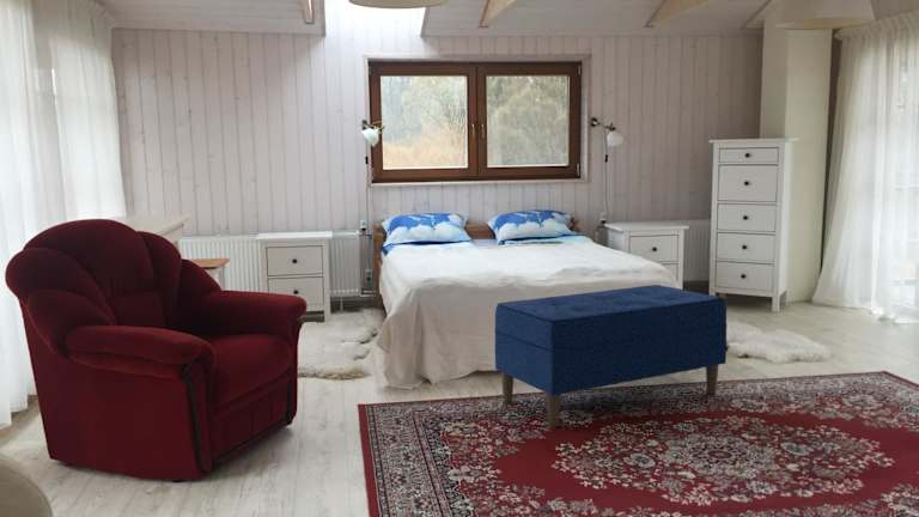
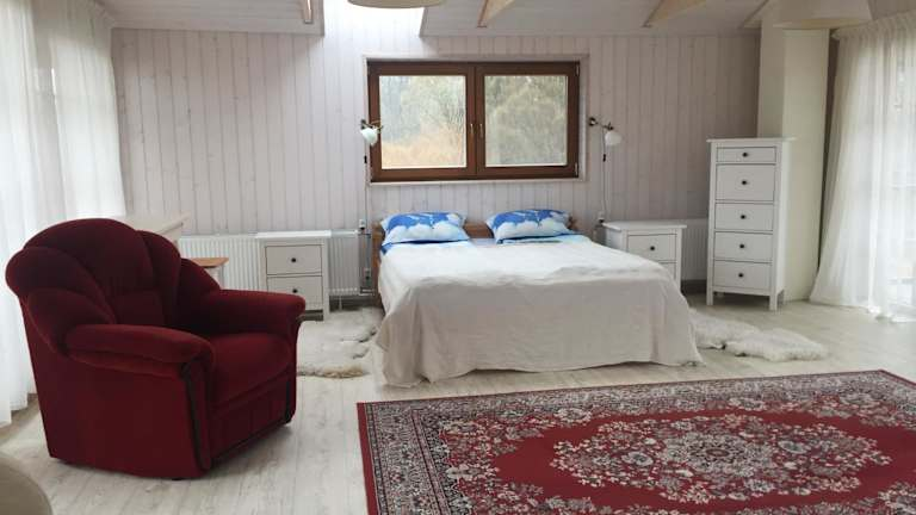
- bench (610, 348)
